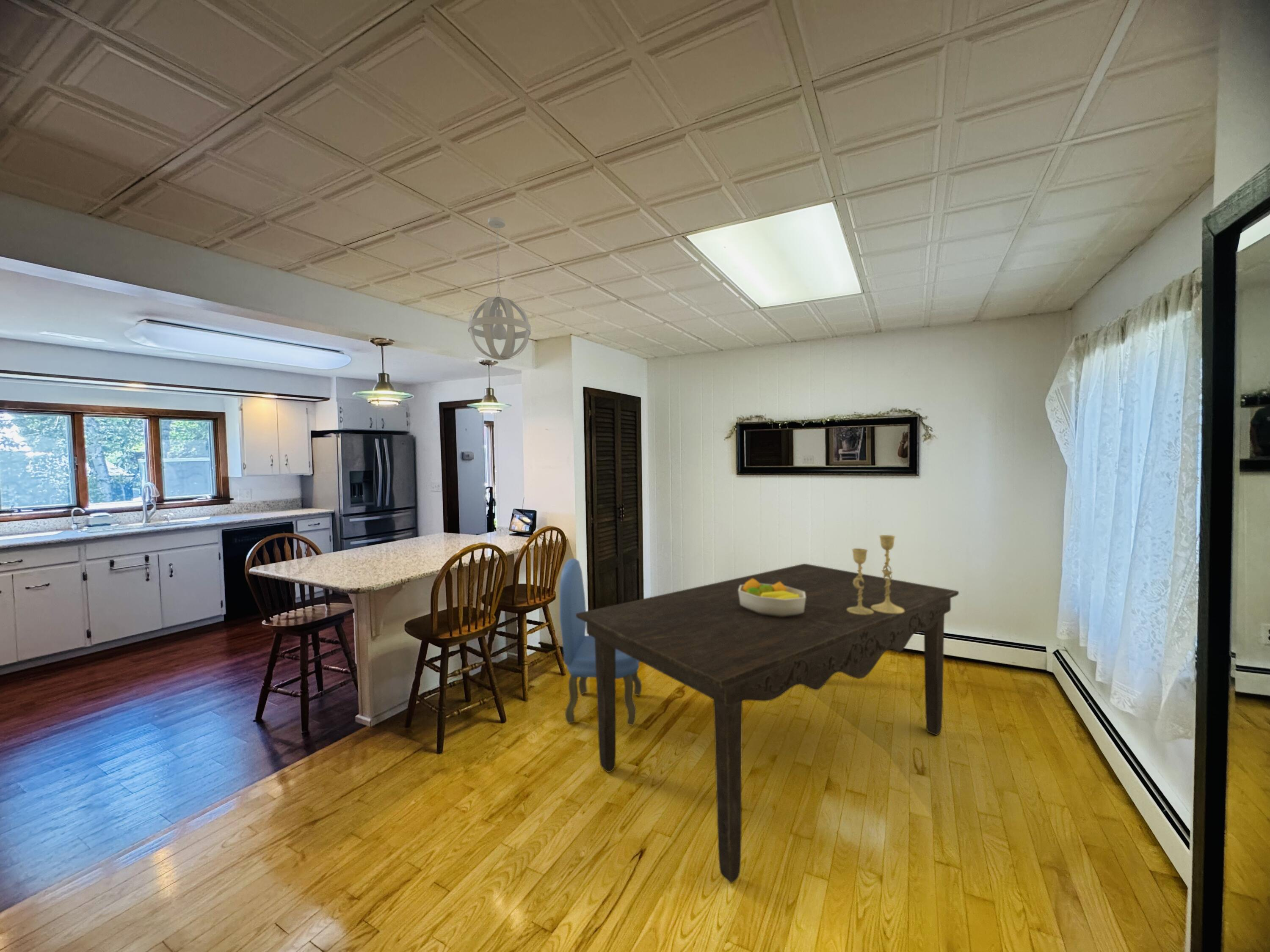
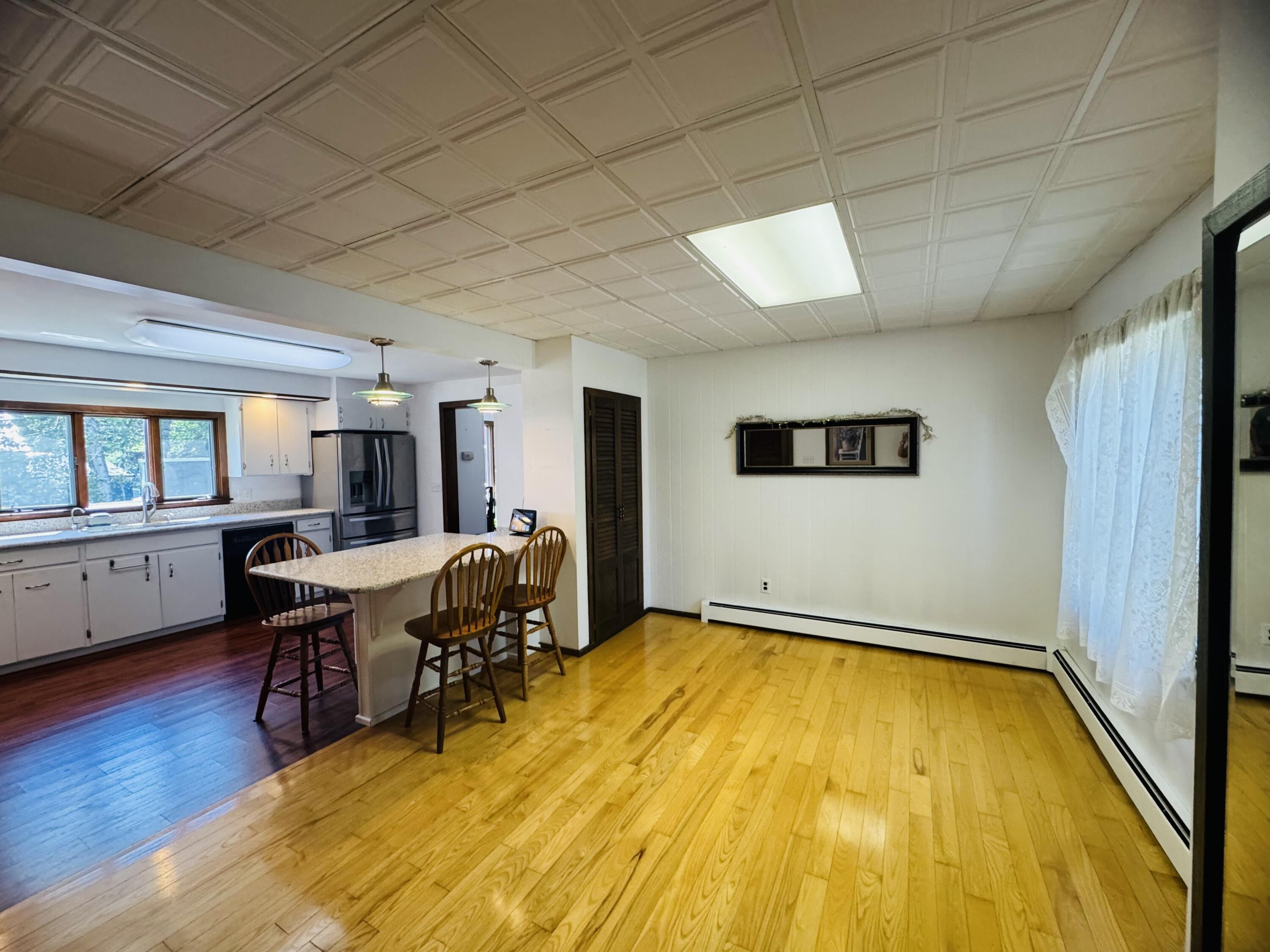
- dining chair (594, 638)
- candlestick (881, 570)
- dining table (778, 676)
- fruit bowl (771, 596)
- pendant light (499, 291)
